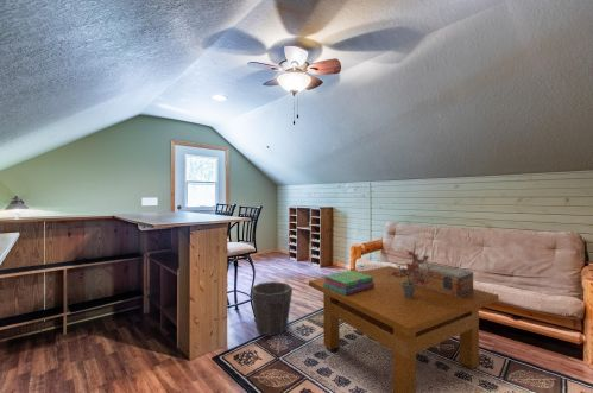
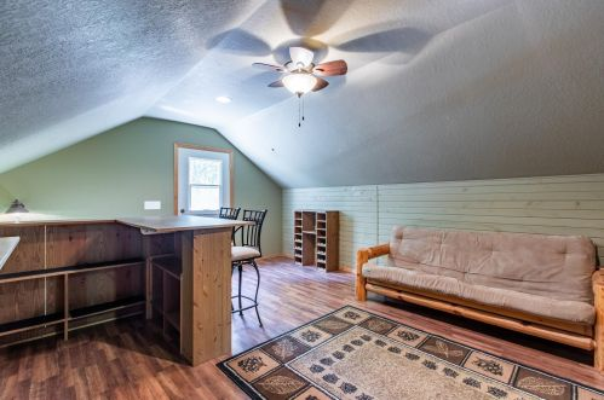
- stack of books (348, 280)
- waste bin (271, 308)
- decorative box (439, 277)
- potted plant (410, 268)
- table (396, 321)
